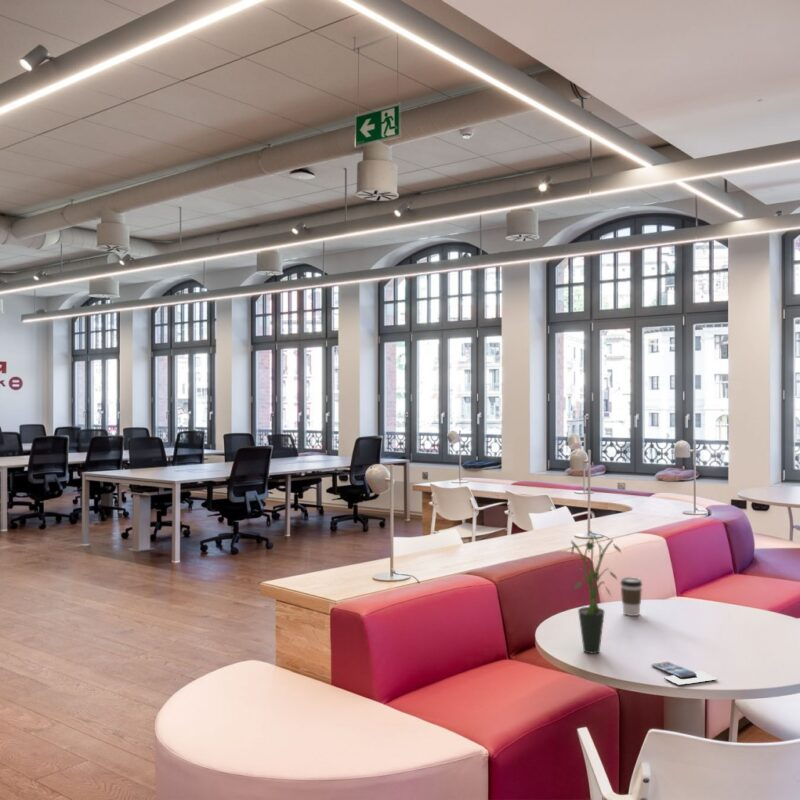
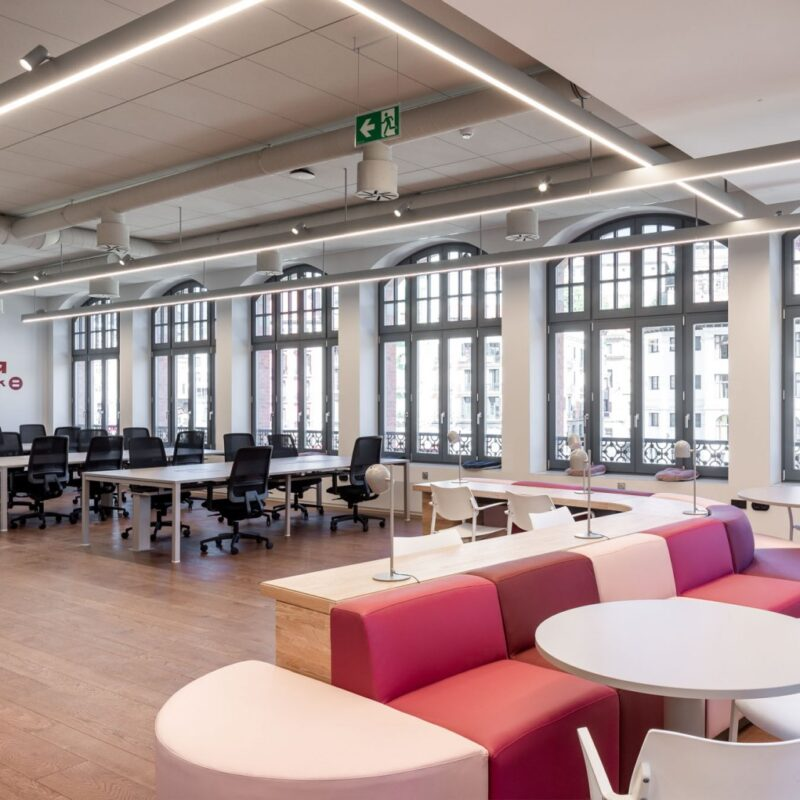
- smartphone (678, 671)
- coffee cup (631, 596)
- potted plant (596, 592)
